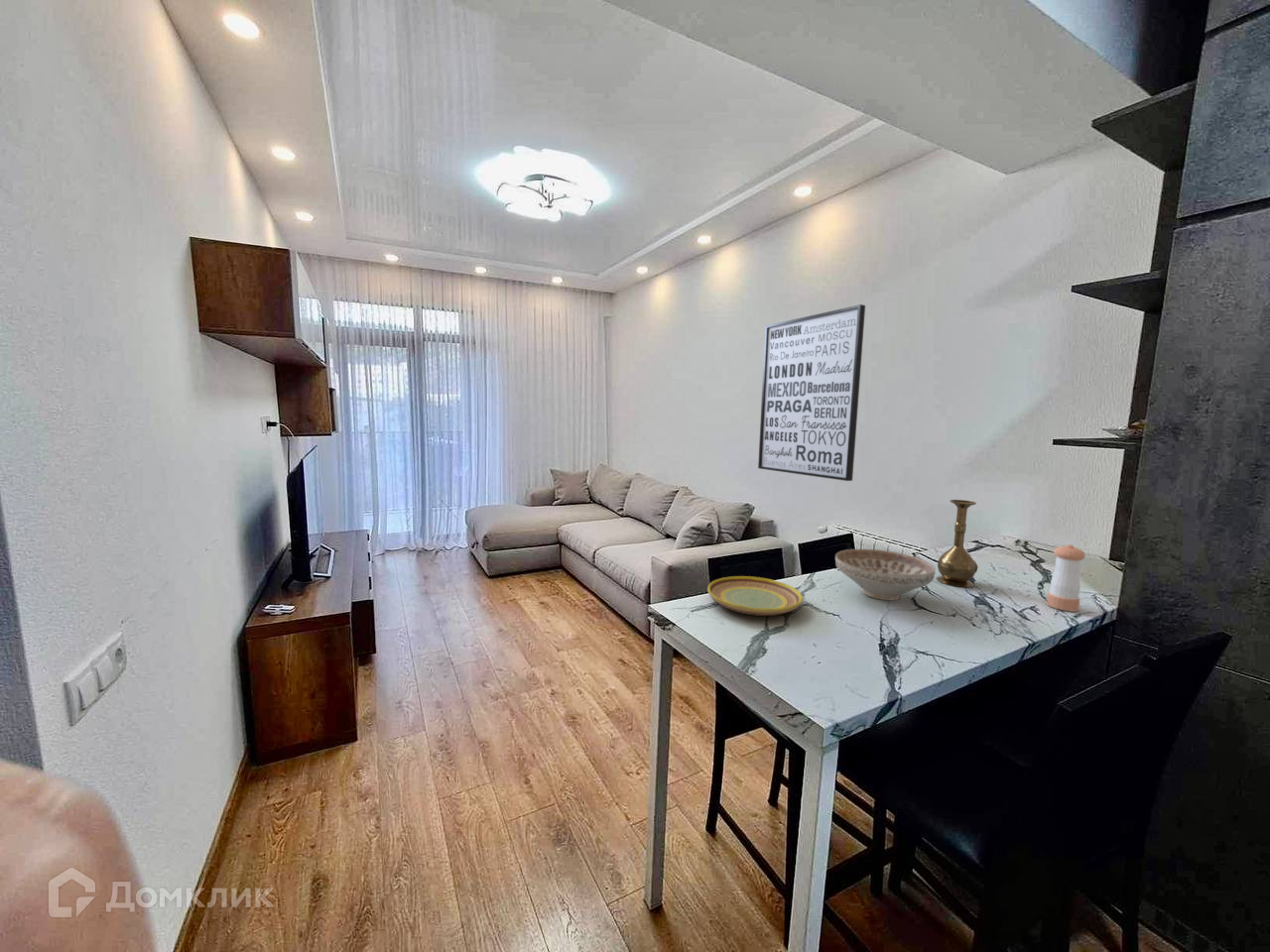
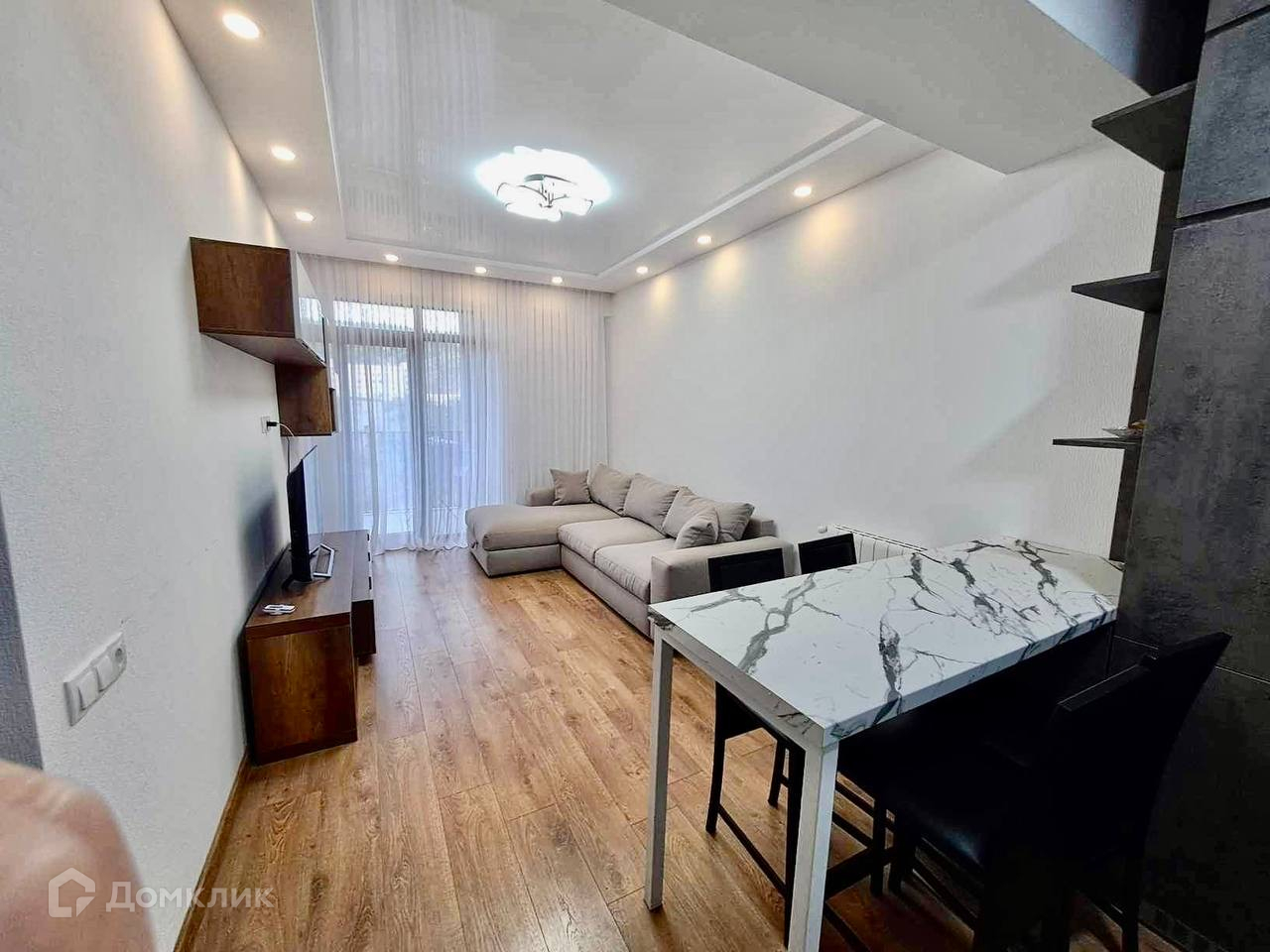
- plate (753, 596)
- pepper shaker (1066, 575)
- decorative bowl (881, 577)
- vase (958, 541)
- wall art (805, 397)
